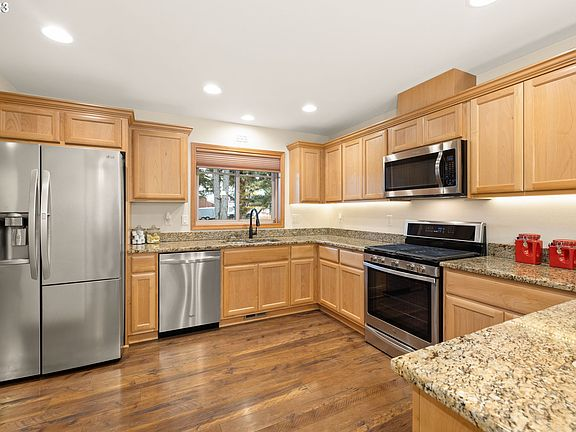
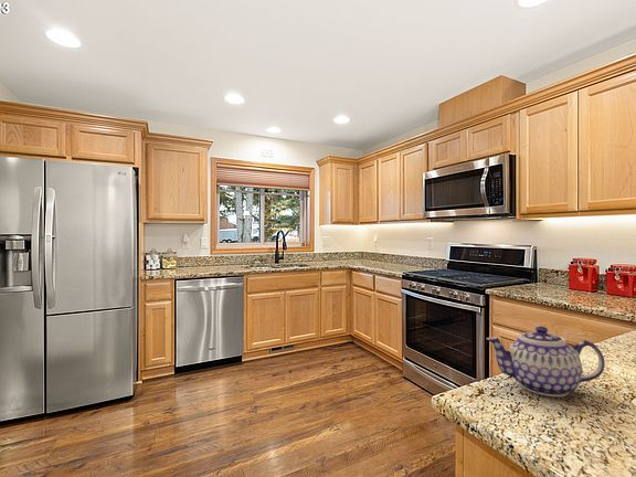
+ teapot (542, 357)
